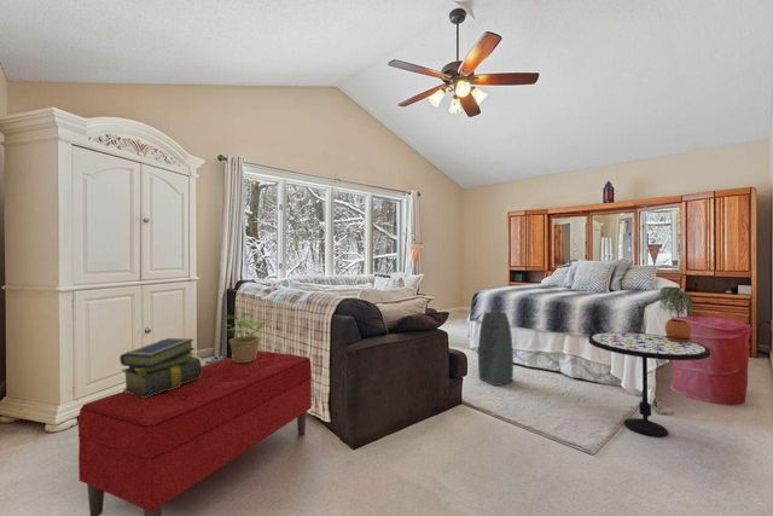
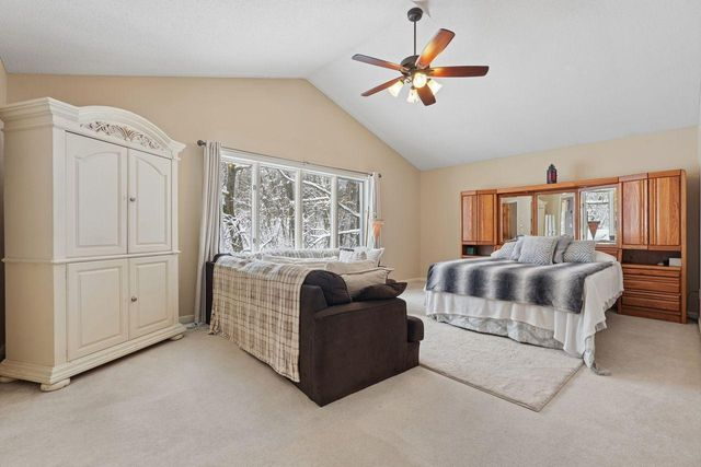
- air purifier (495, 346)
- potted plant (242, 335)
- potted plant (675, 313)
- laundry hamper (709, 356)
- stack of books (162, 364)
- bench (217, 421)
- side table (645, 384)
